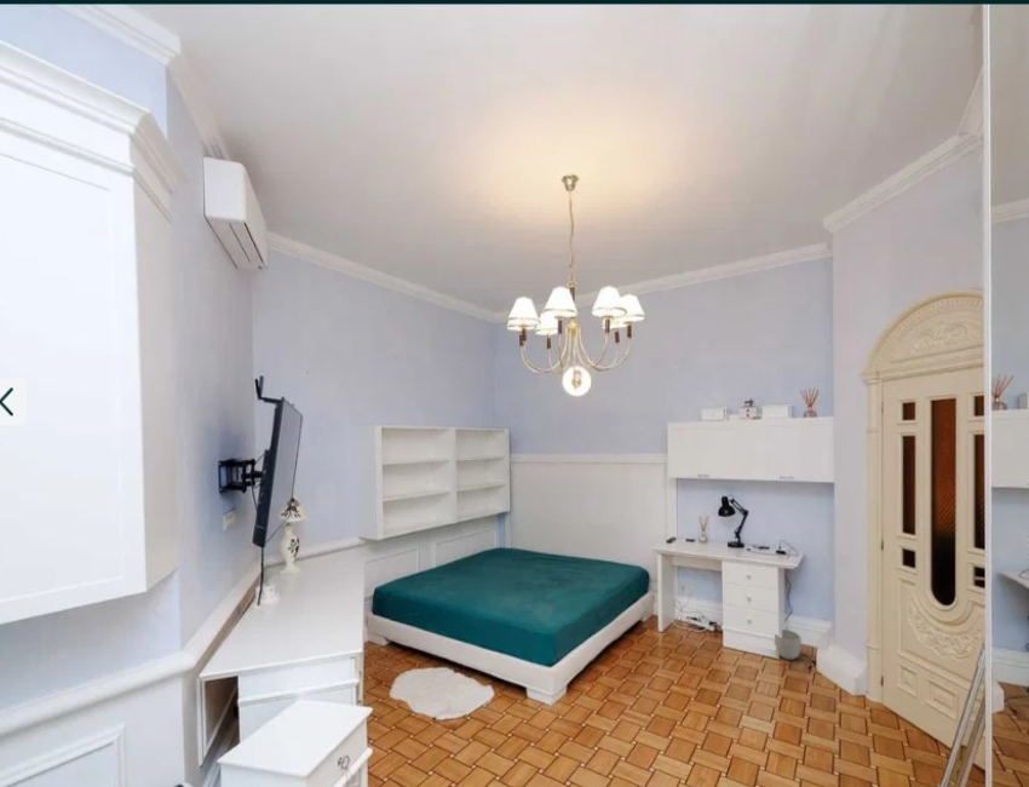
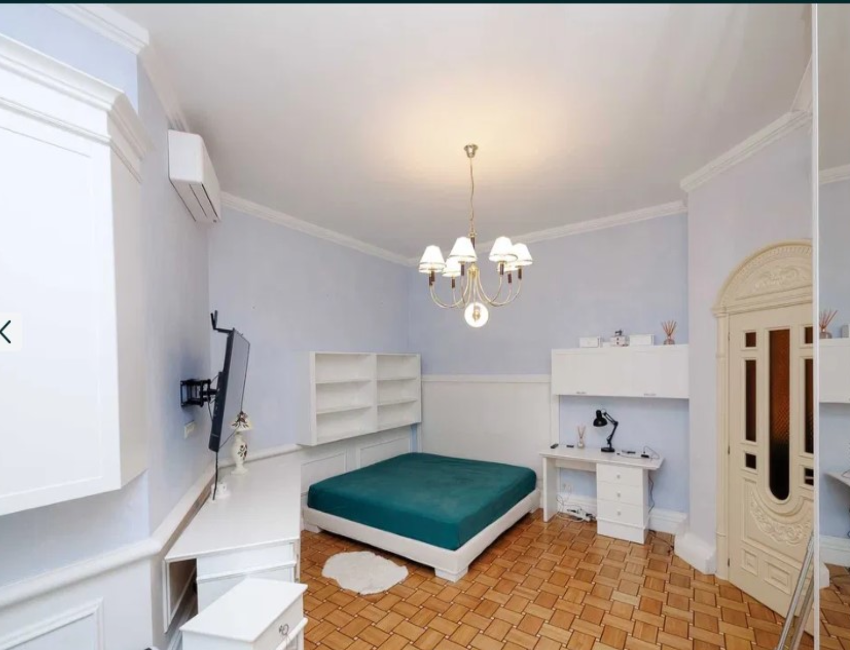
- planter (787, 645)
